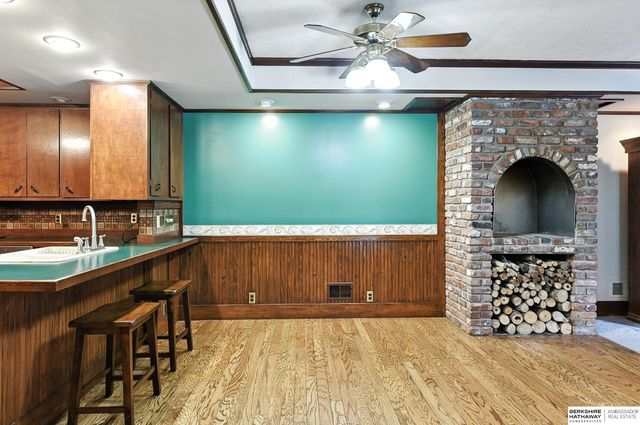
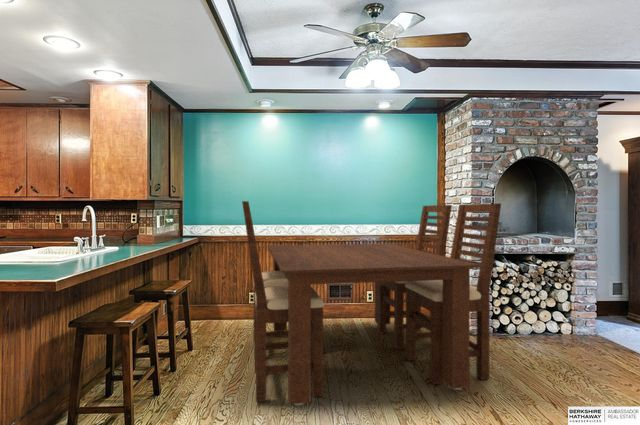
+ dining table (356, 281)
